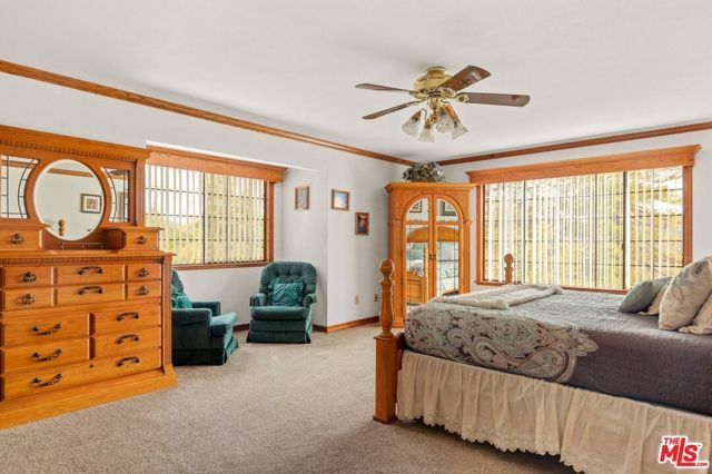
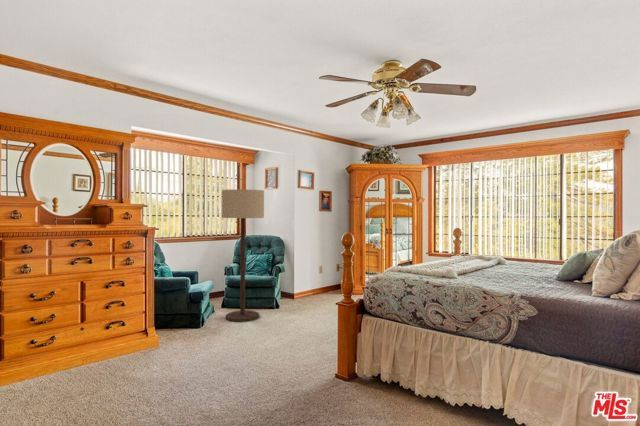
+ floor lamp (242, 253)
